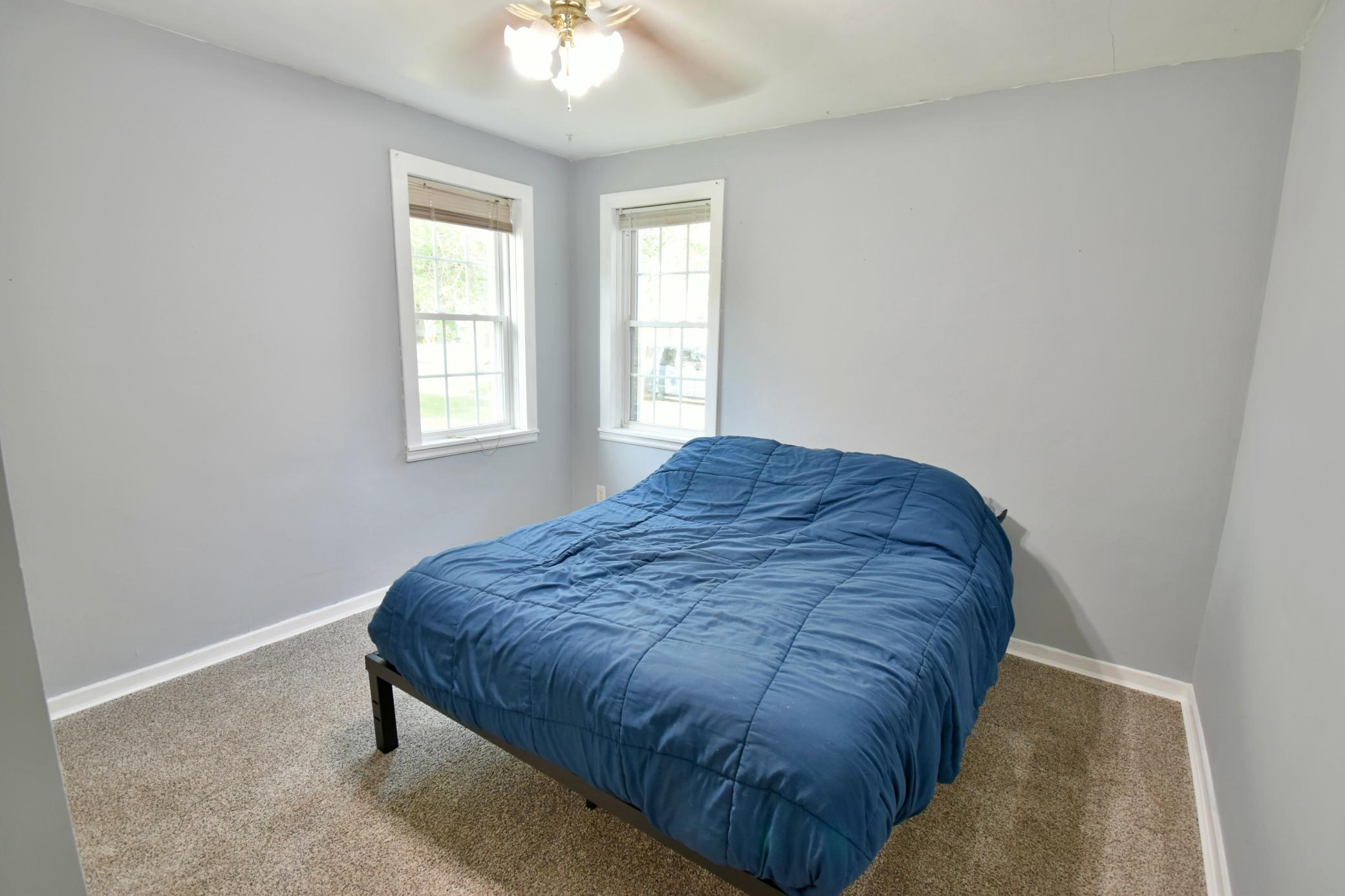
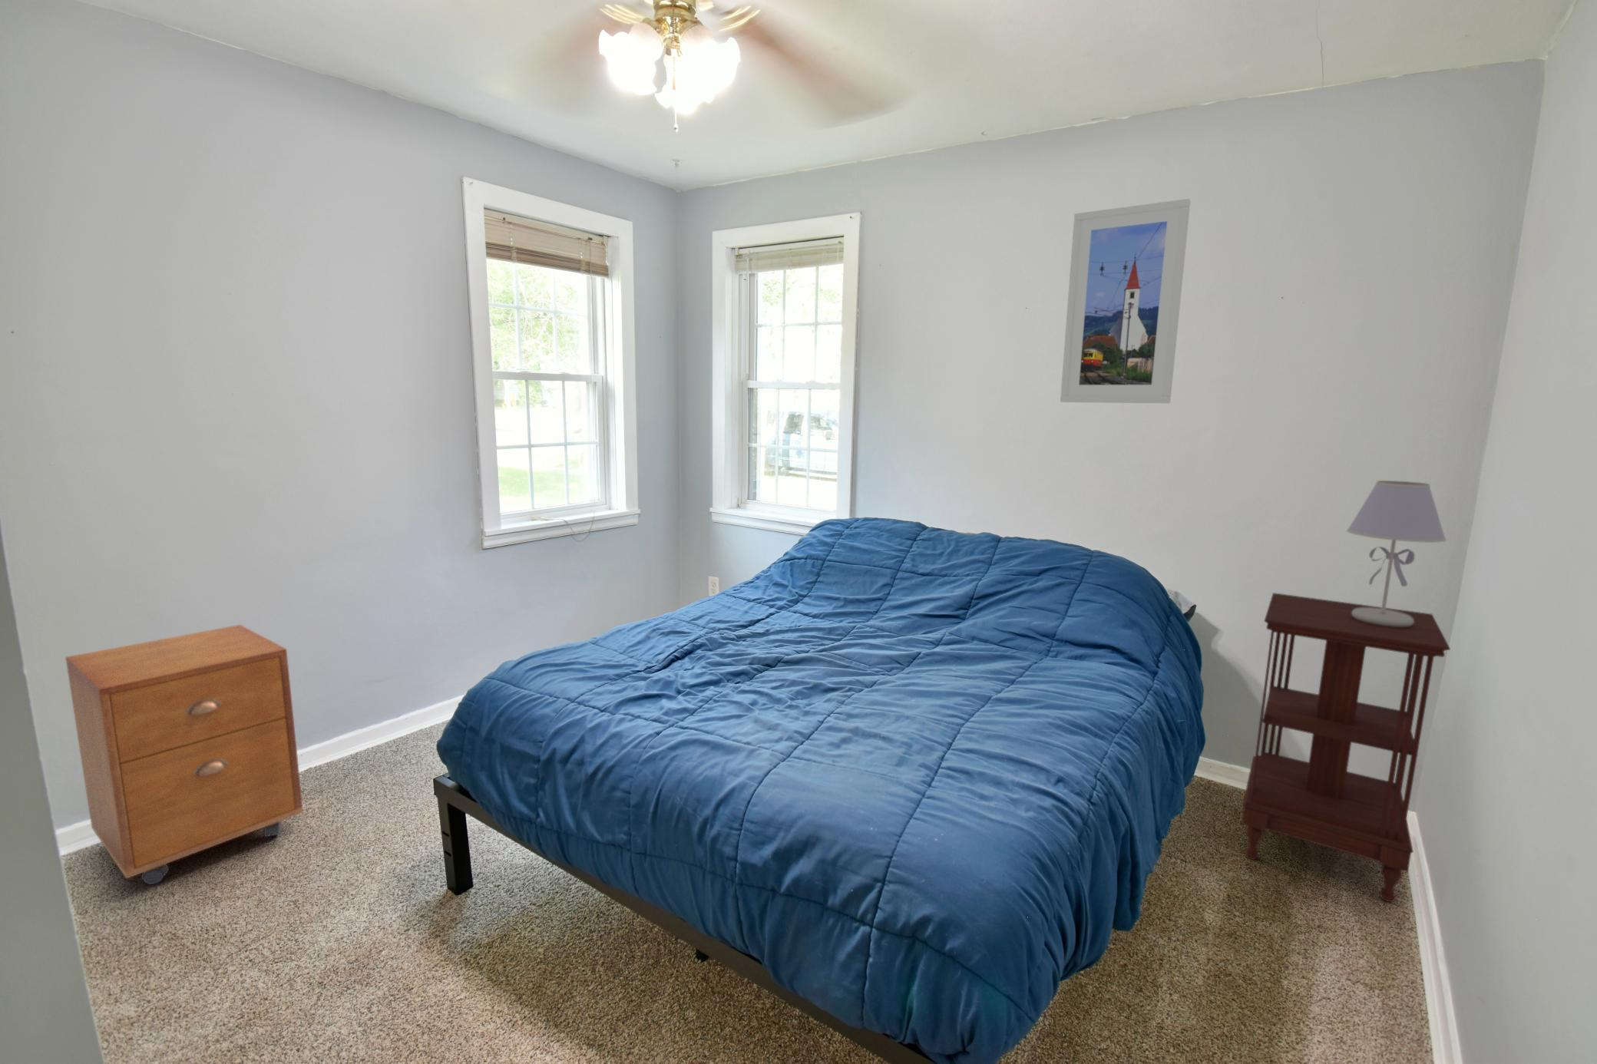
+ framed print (1121, 306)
+ cabinet (191, 748)
+ table lamp (1392, 552)
+ side table (1332, 736)
